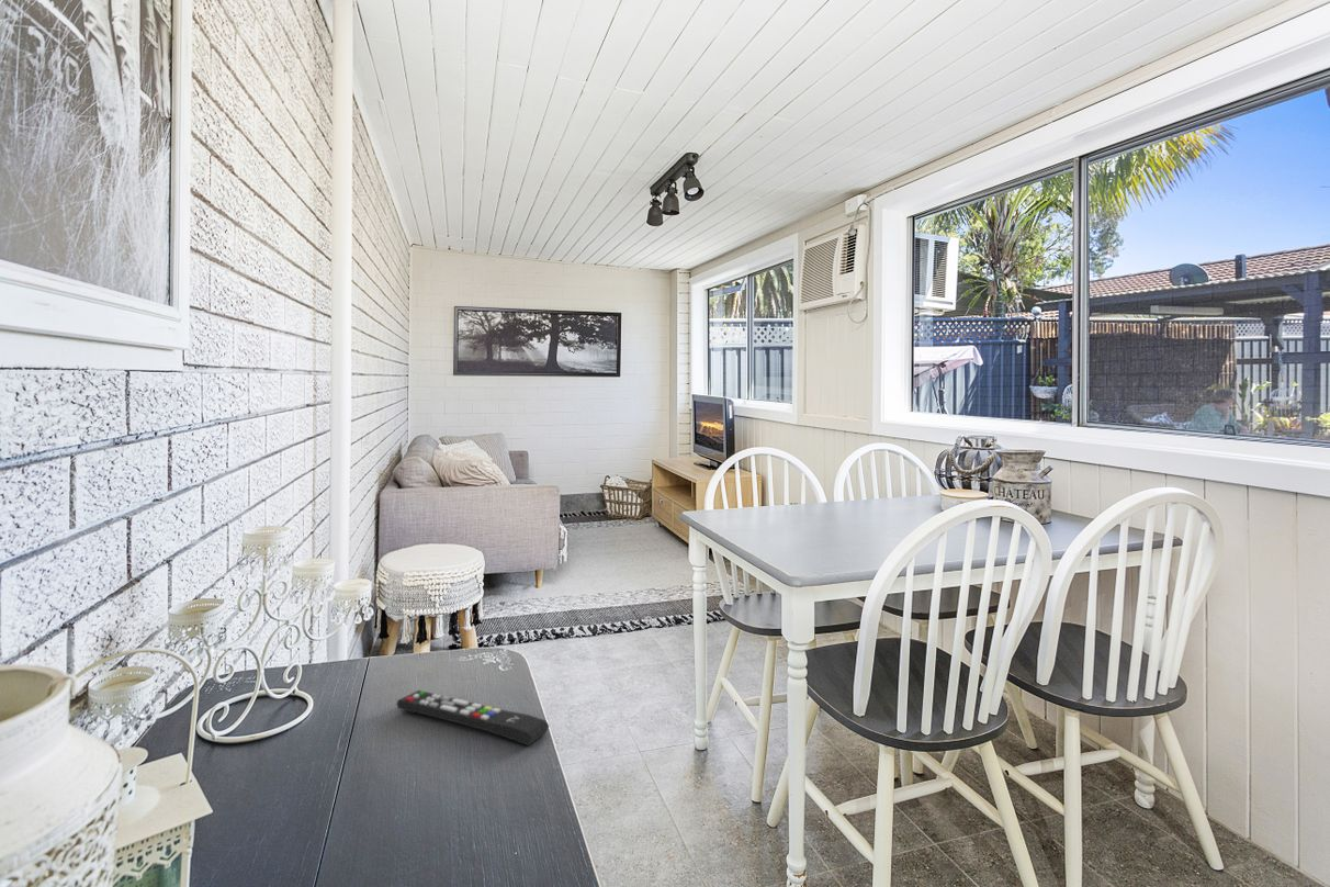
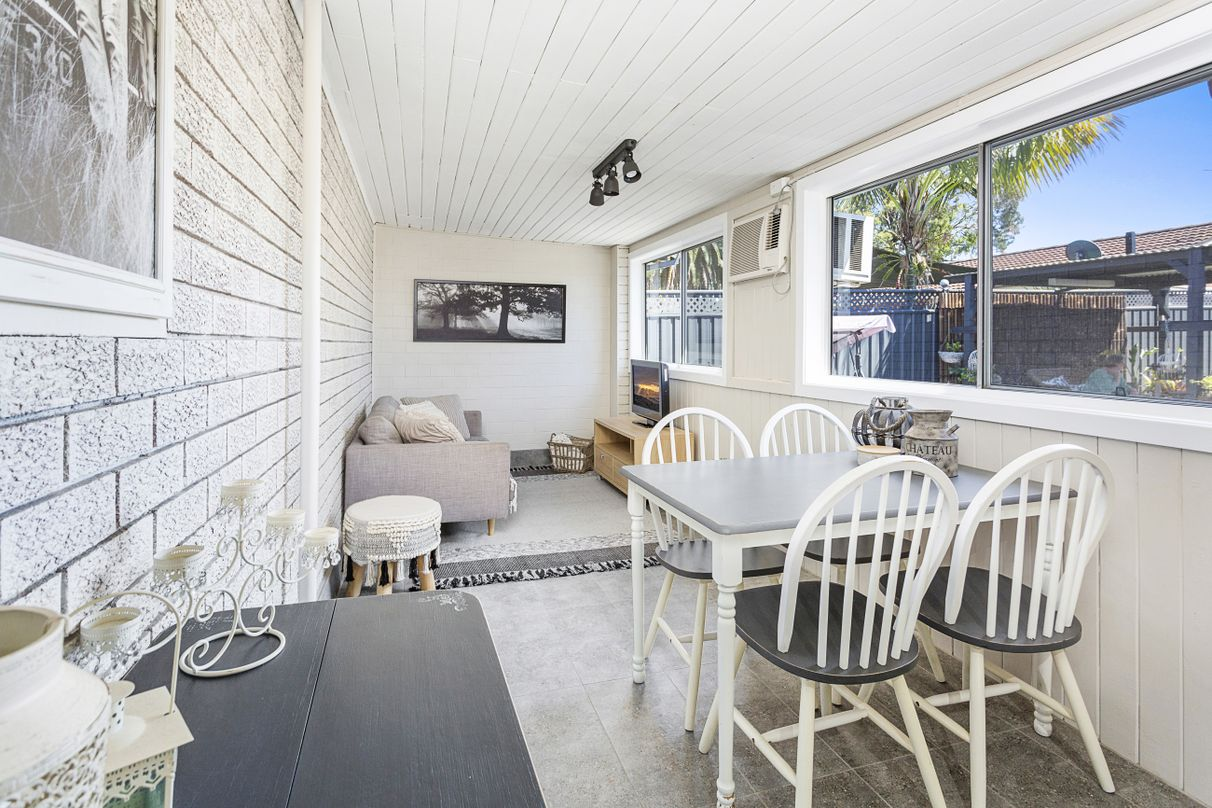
- remote control (470, 715)
